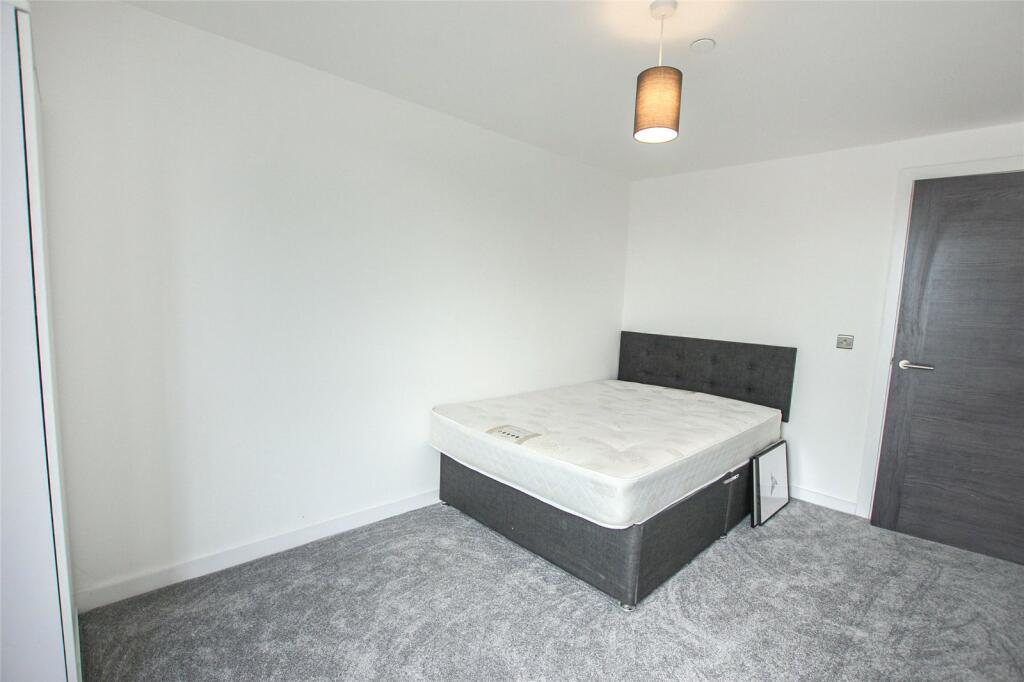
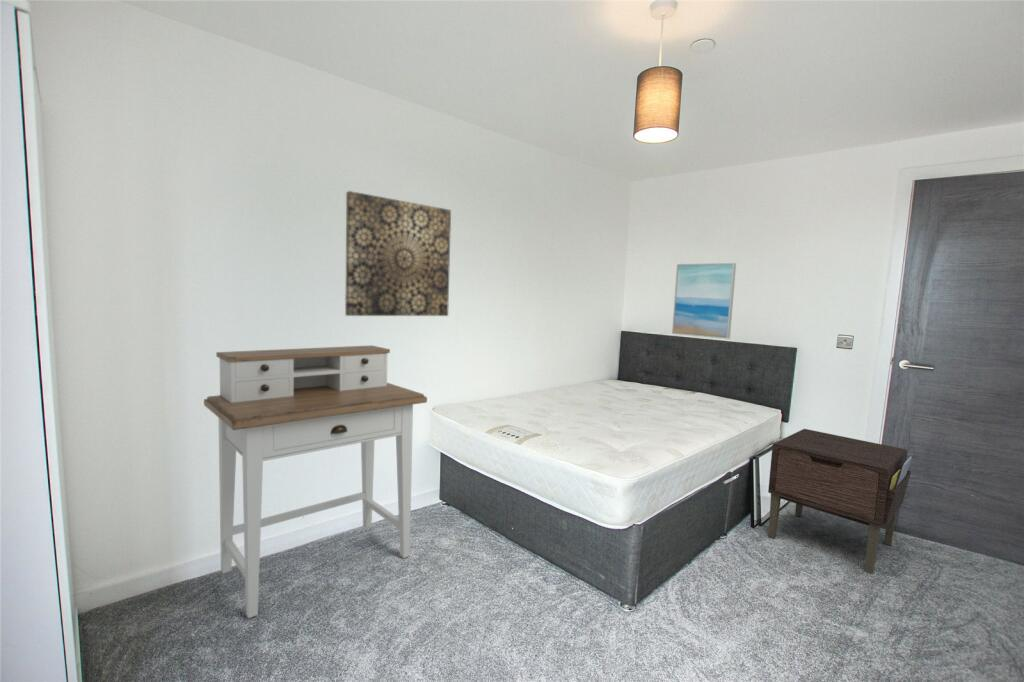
+ wall art (702, 300)
+ desk (319, 450)
+ wall art (401, 259)
+ nightstand (839, 494)
